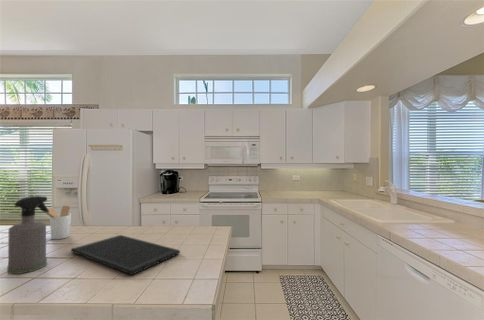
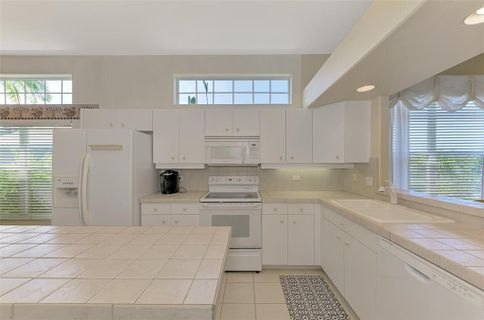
- utensil holder (55, 221)
- spray bottle (30, 231)
- cutting board (125, 251)
